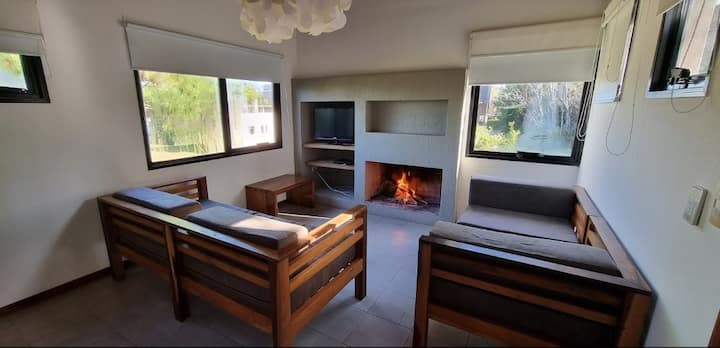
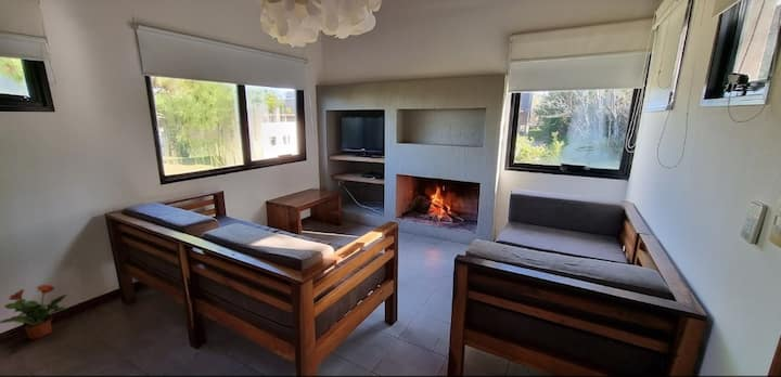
+ potted plant (35, 311)
